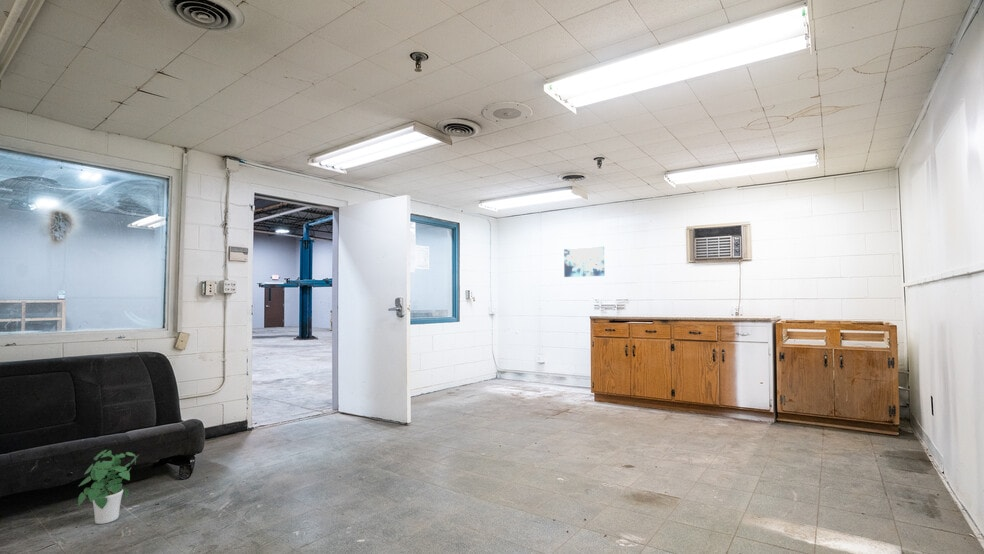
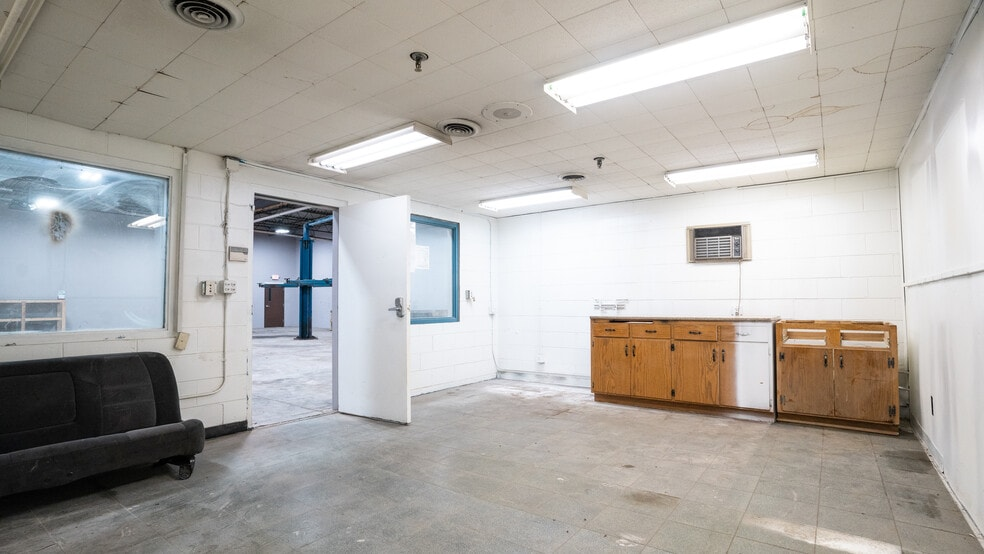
- wall art (583, 262)
- potted plant (108, 485)
